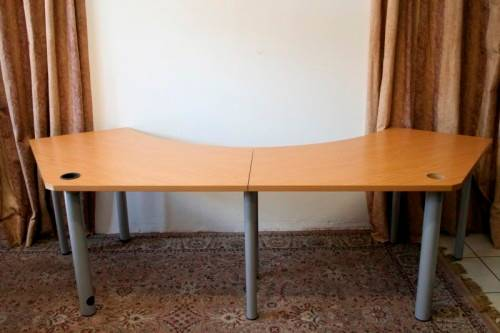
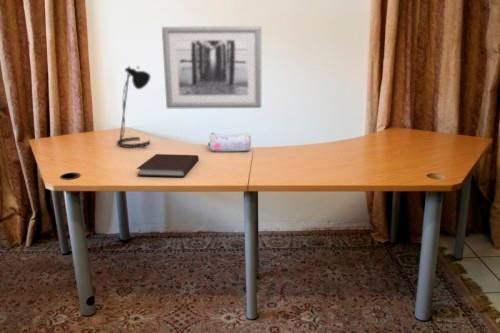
+ desk lamp (125, 106)
+ pencil case (230, 141)
+ wall art (212, 68)
+ notebook (169, 164)
